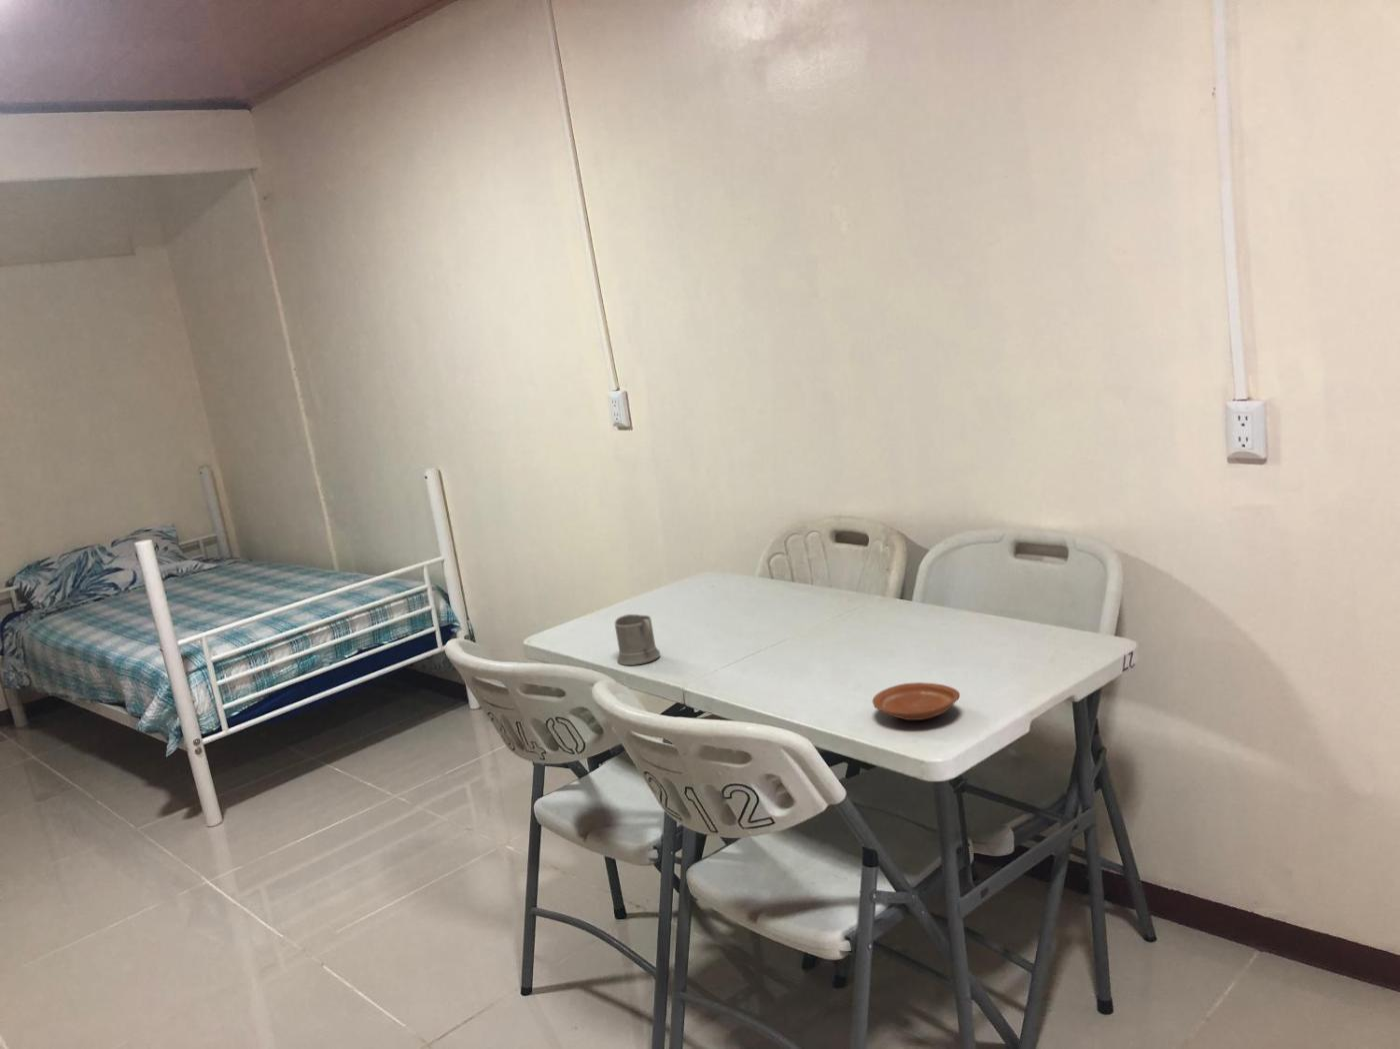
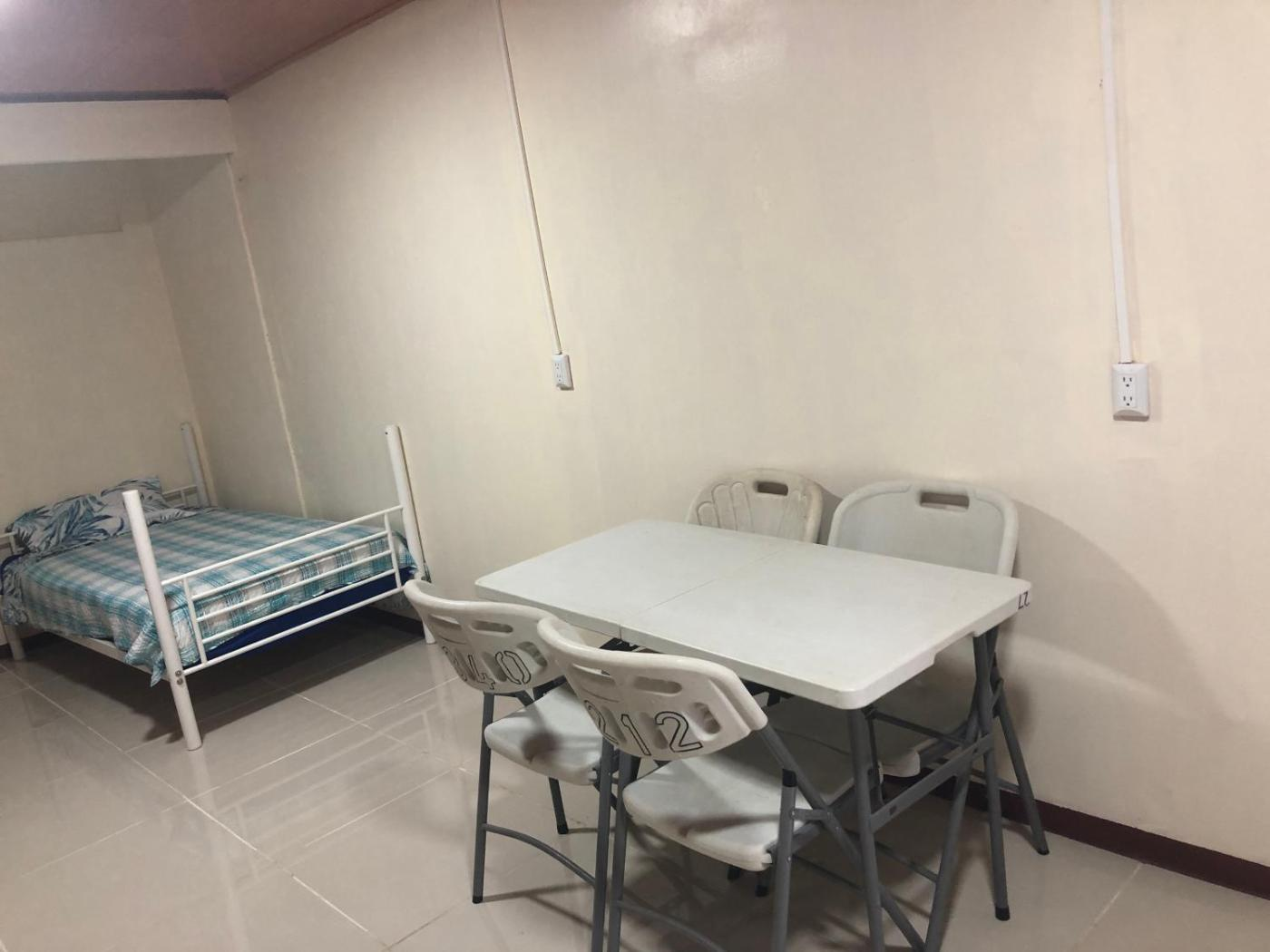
- plate (916, 705)
- mug (639, 637)
